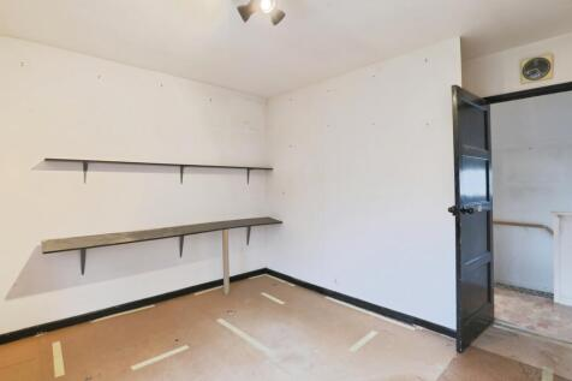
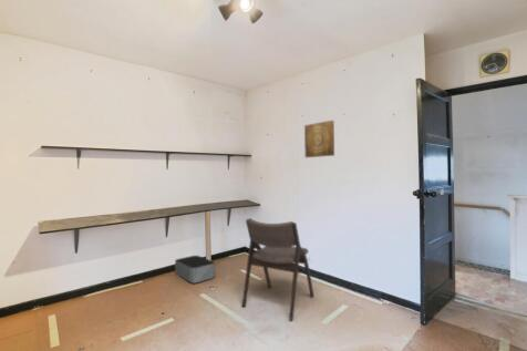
+ chair (279, 259)
+ wall art (319, 140)
+ storage bin (194, 268)
